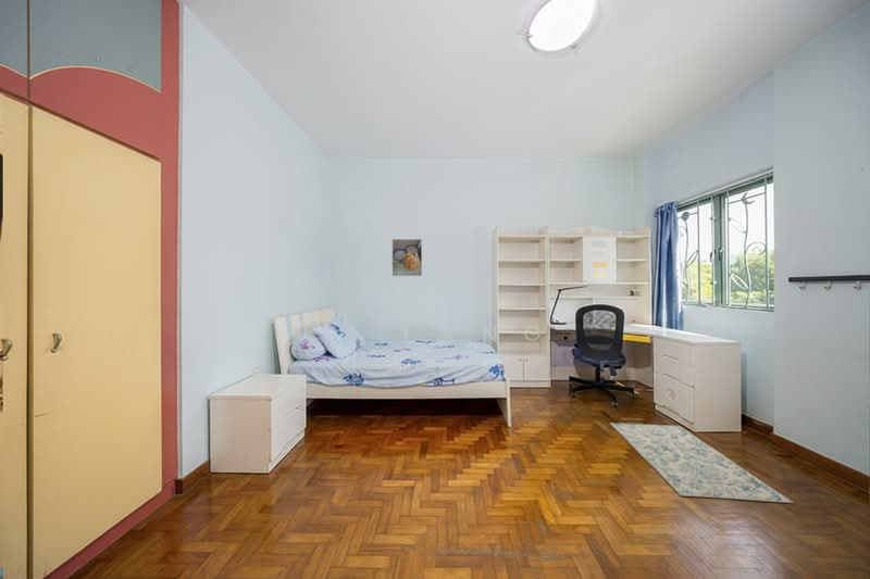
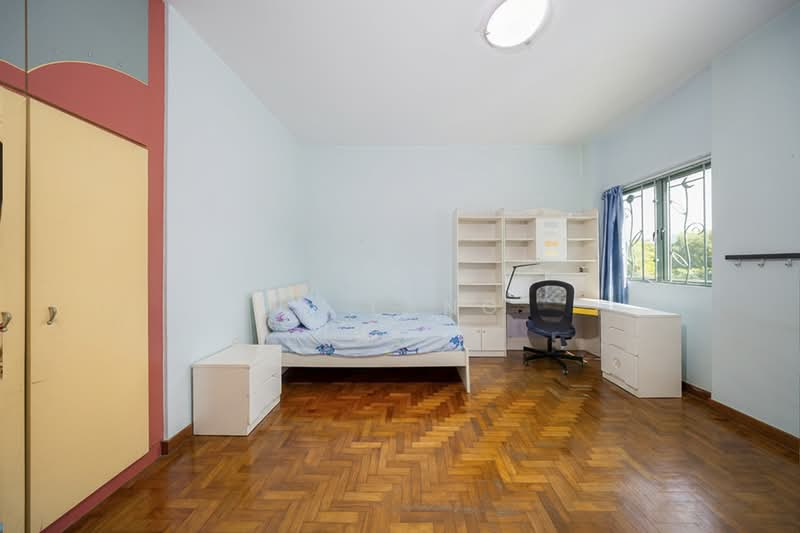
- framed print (407, 257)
- rug (680, 453)
